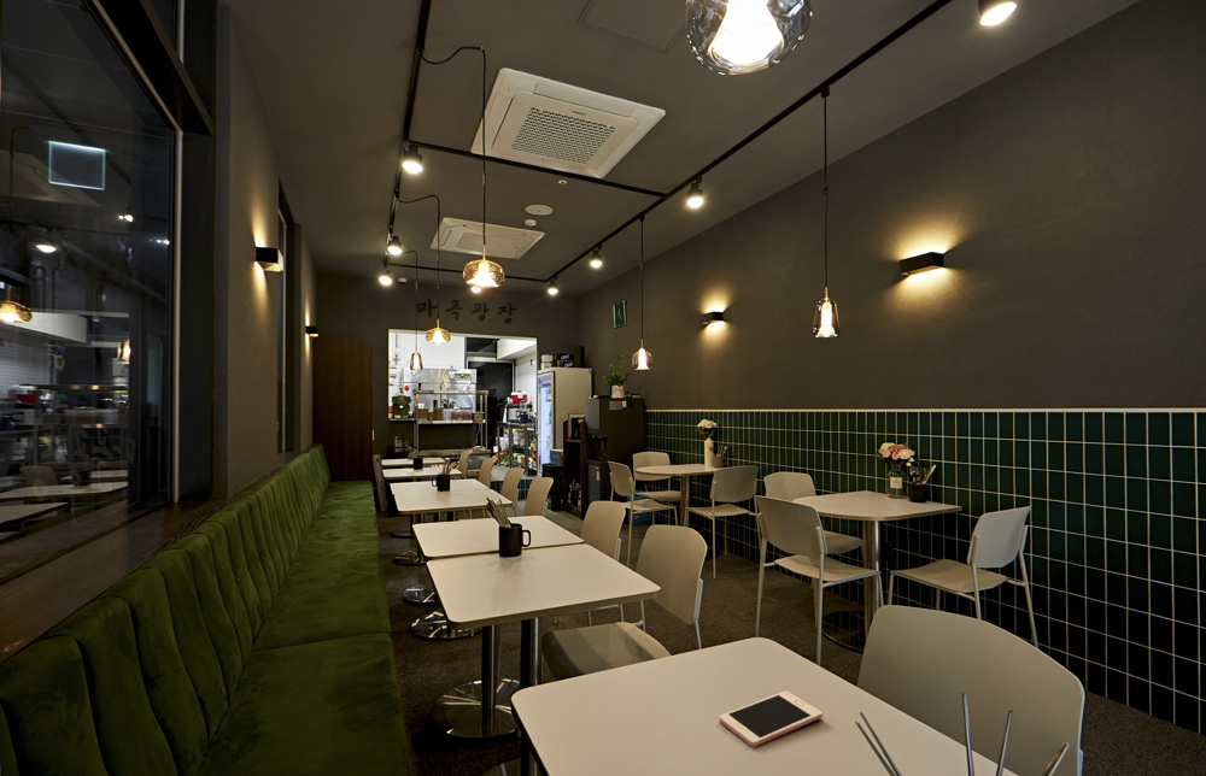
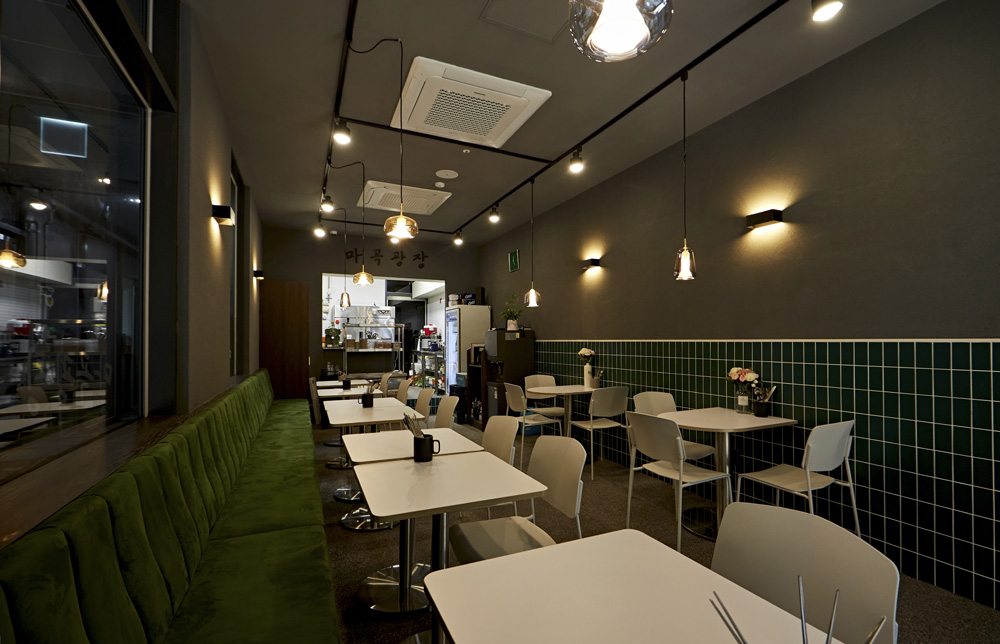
- cell phone (771, 716)
